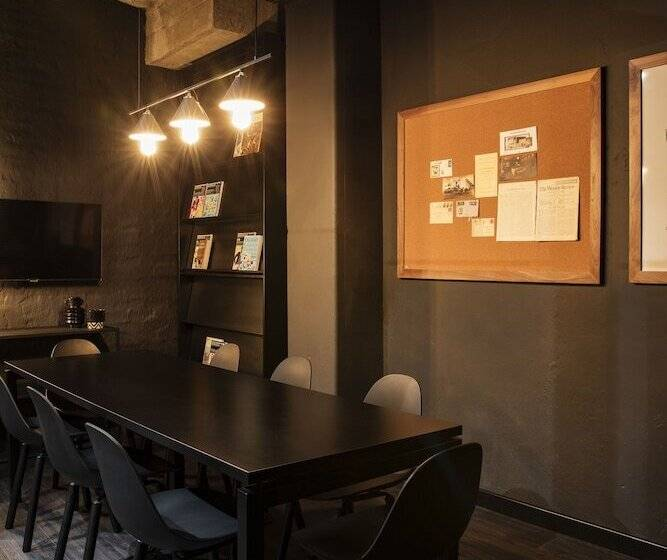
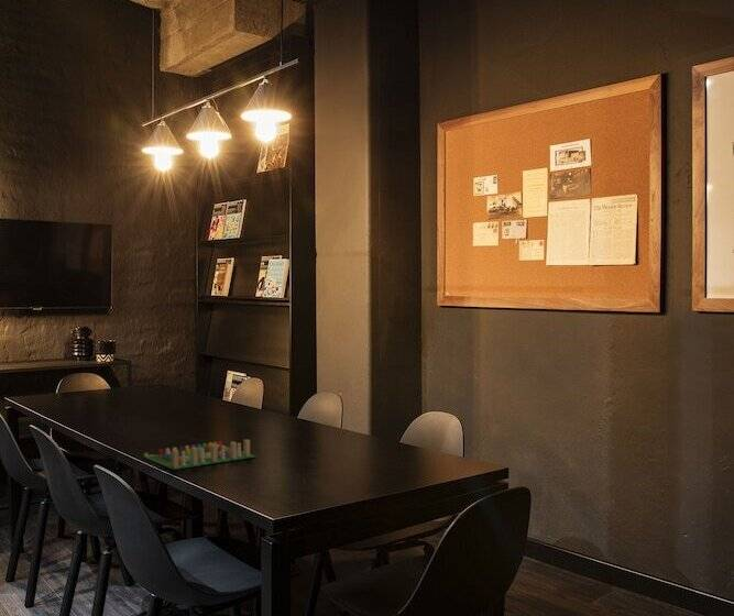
+ board game (199, 448)
